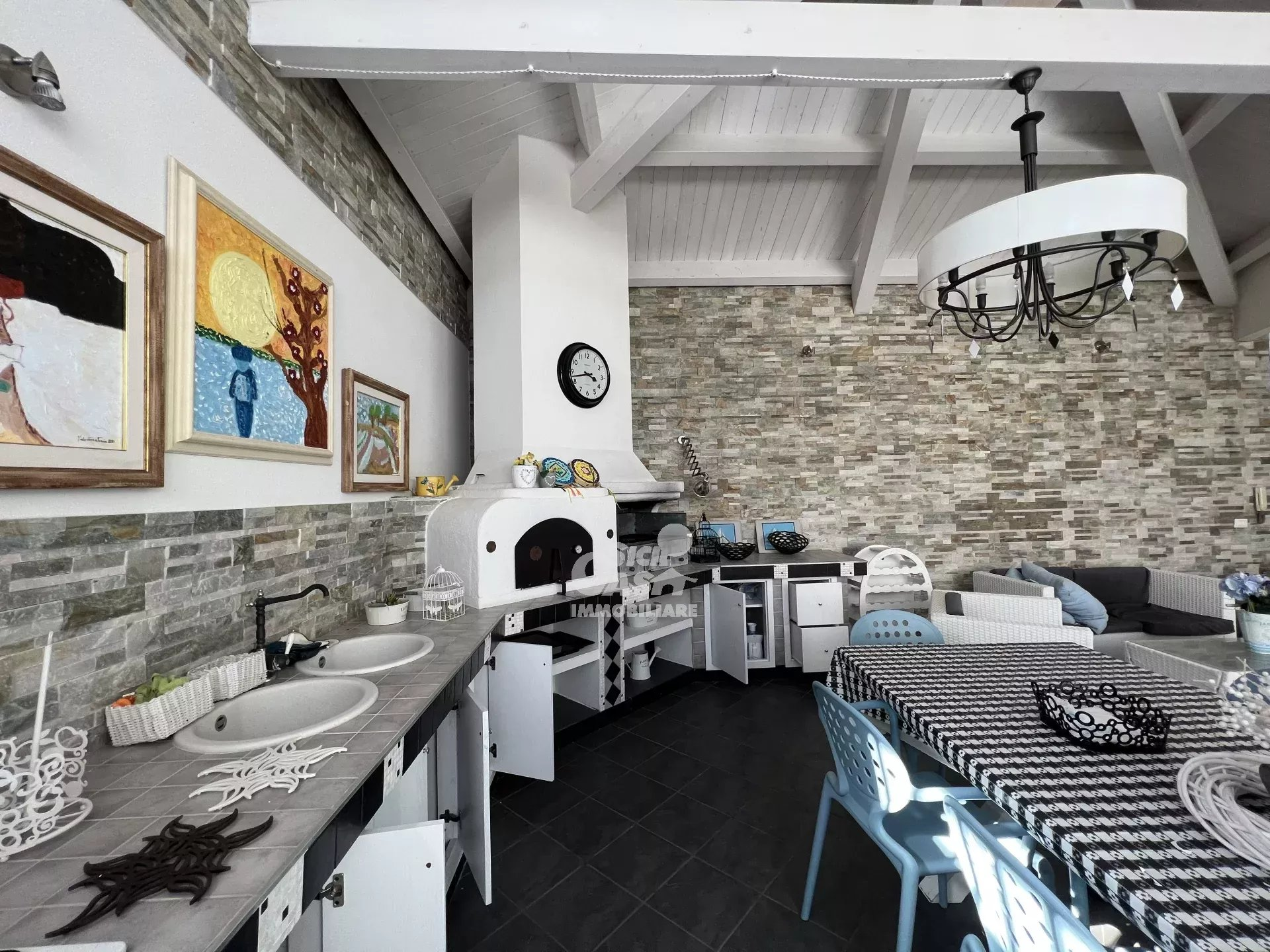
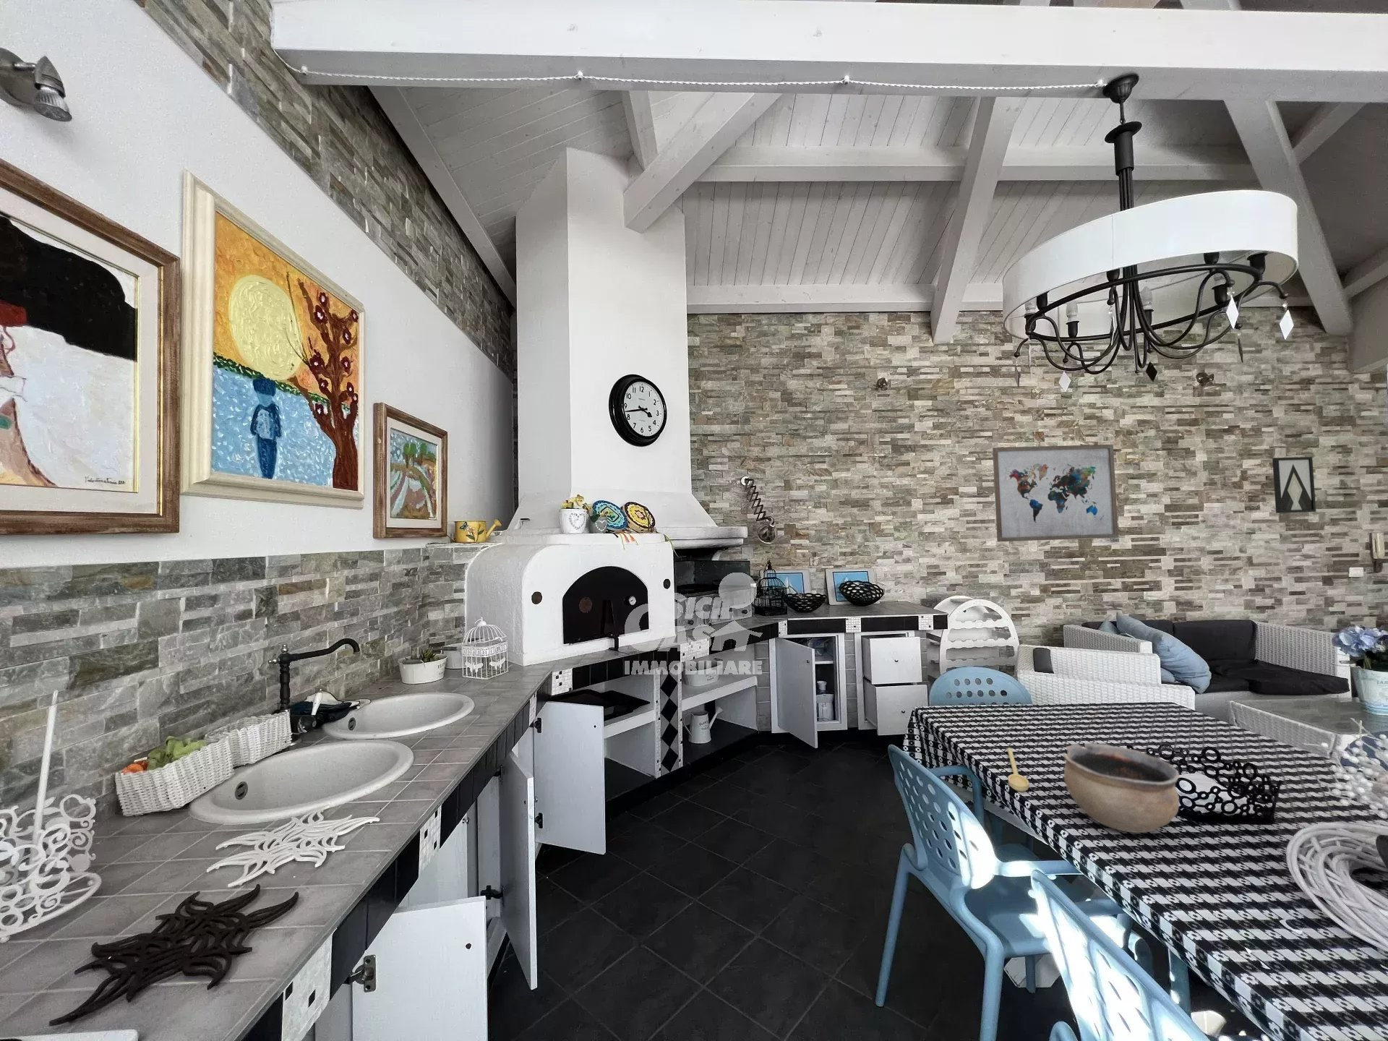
+ spoon (1014, 767)
+ wall art (1056, 492)
+ ceramic bowl (1119, 791)
+ wall art (1294, 484)
